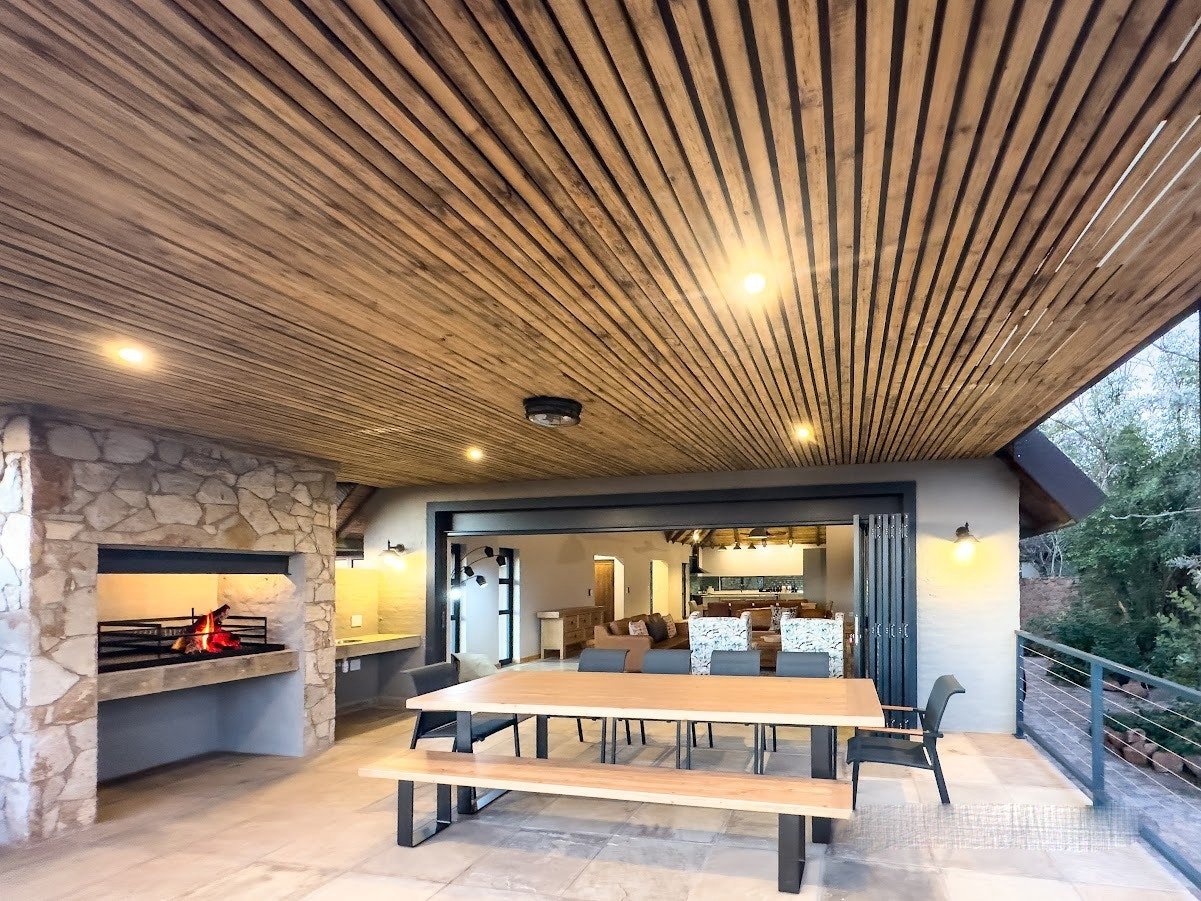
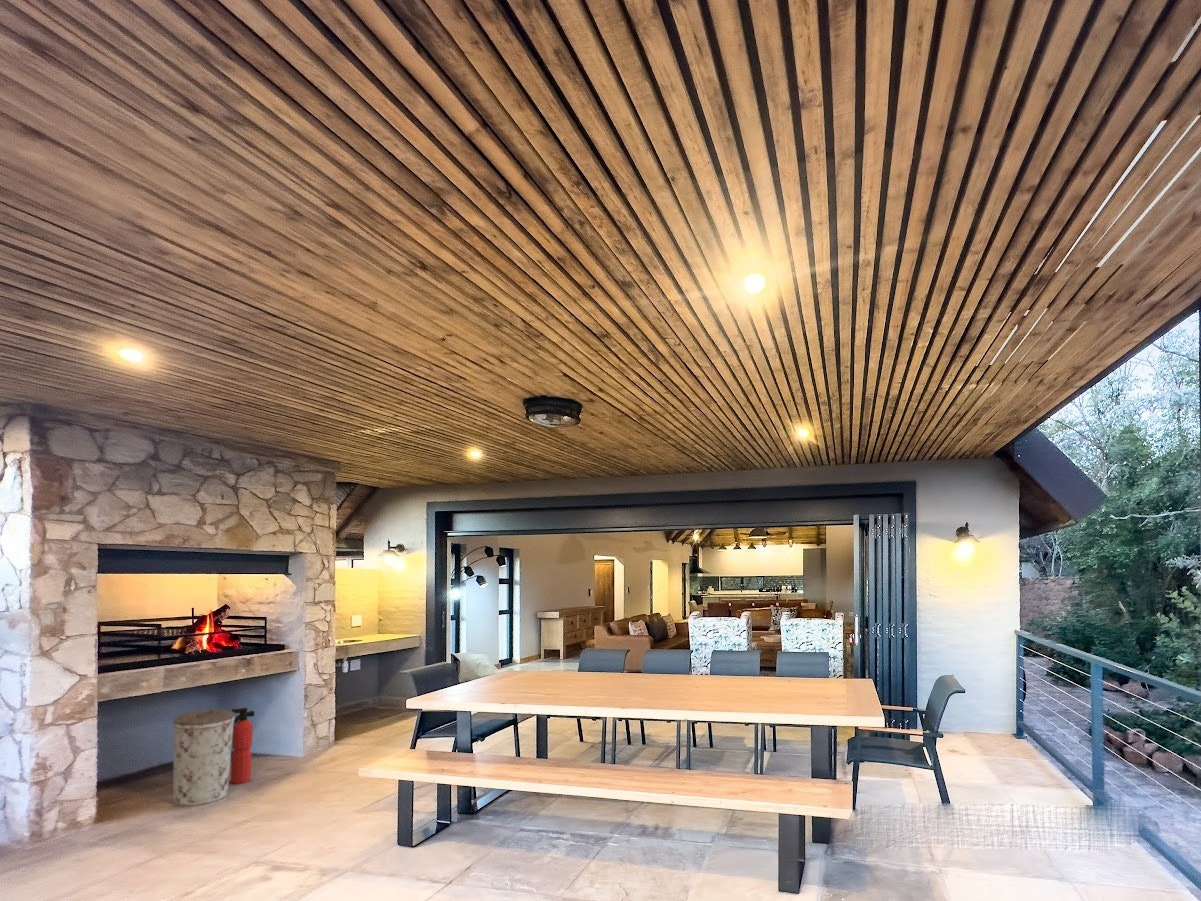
+ trash can (202, 755)
+ fire extinguisher (240, 744)
